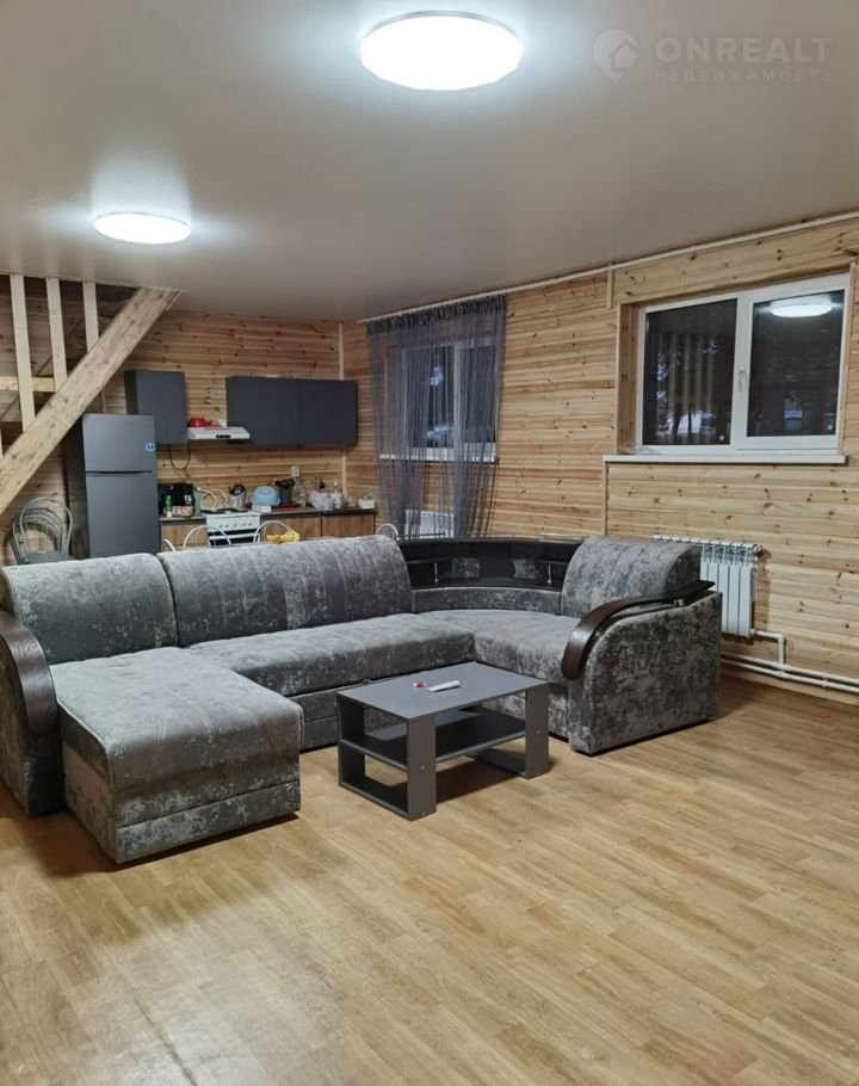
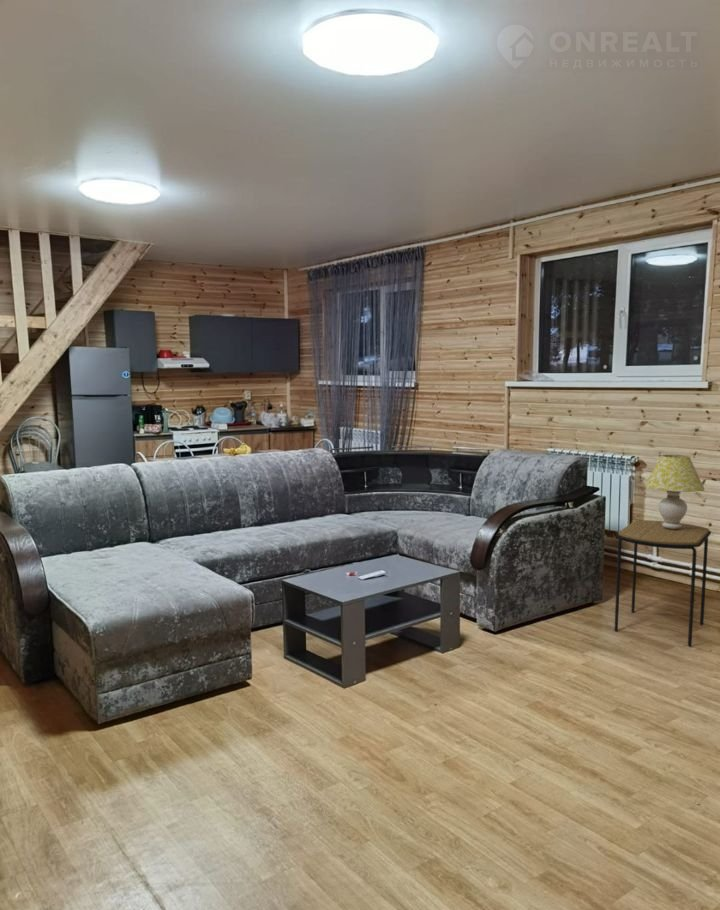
+ side table (635, 579)
+ table lamp (673, 492)
